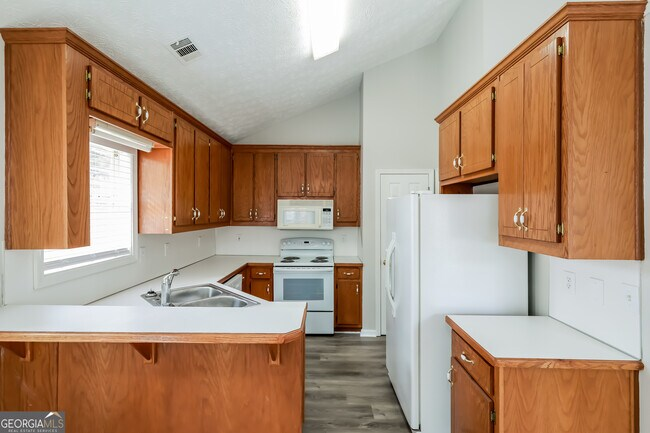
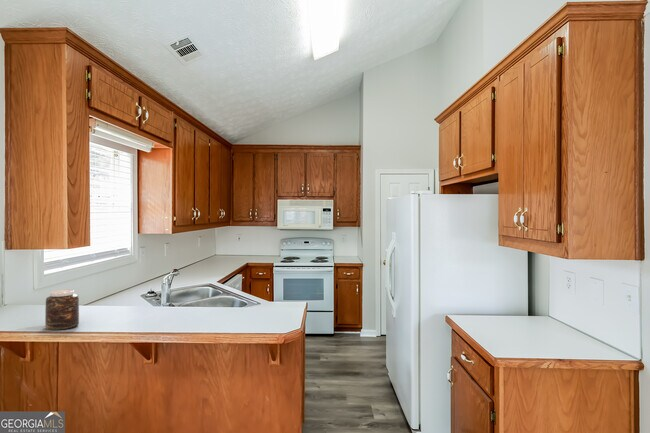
+ jar (62, 308)
